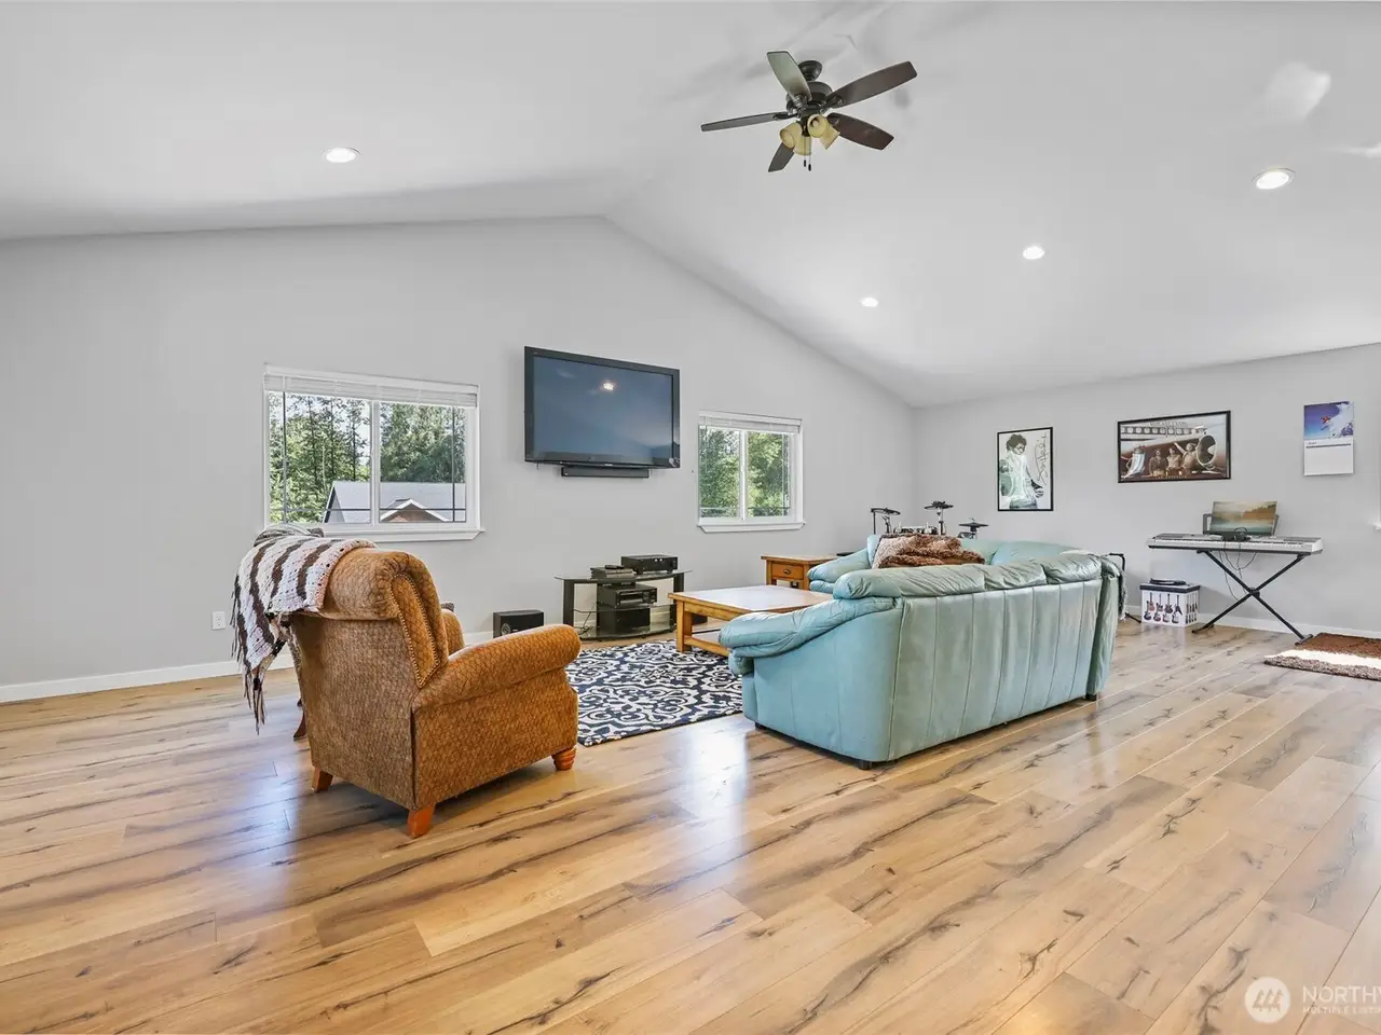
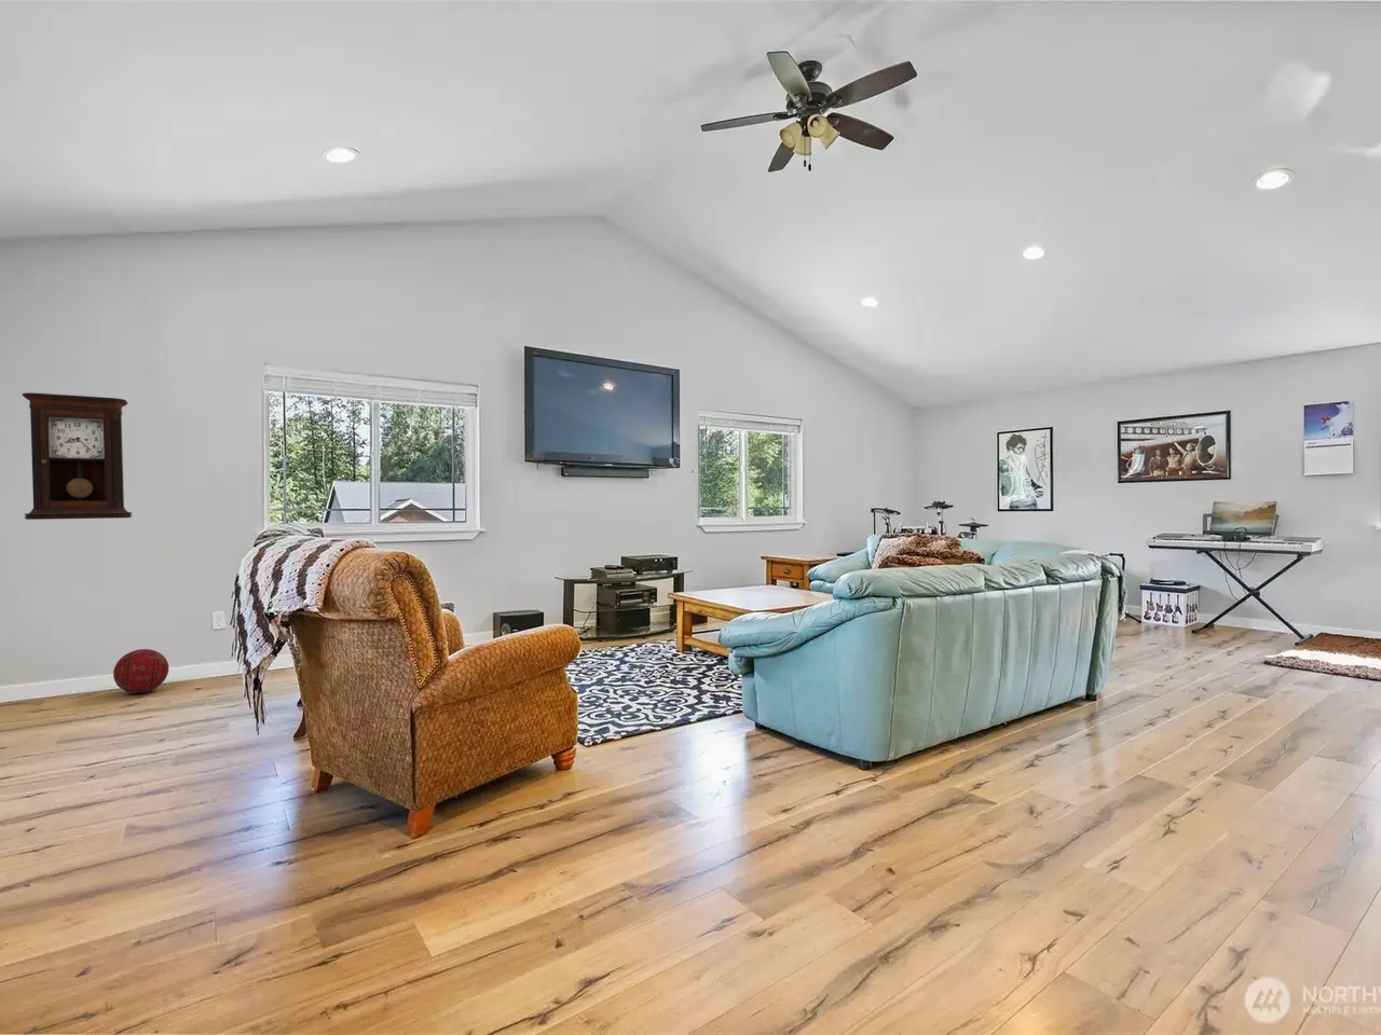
+ ball (141, 671)
+ pendulum clock (77, 457)
